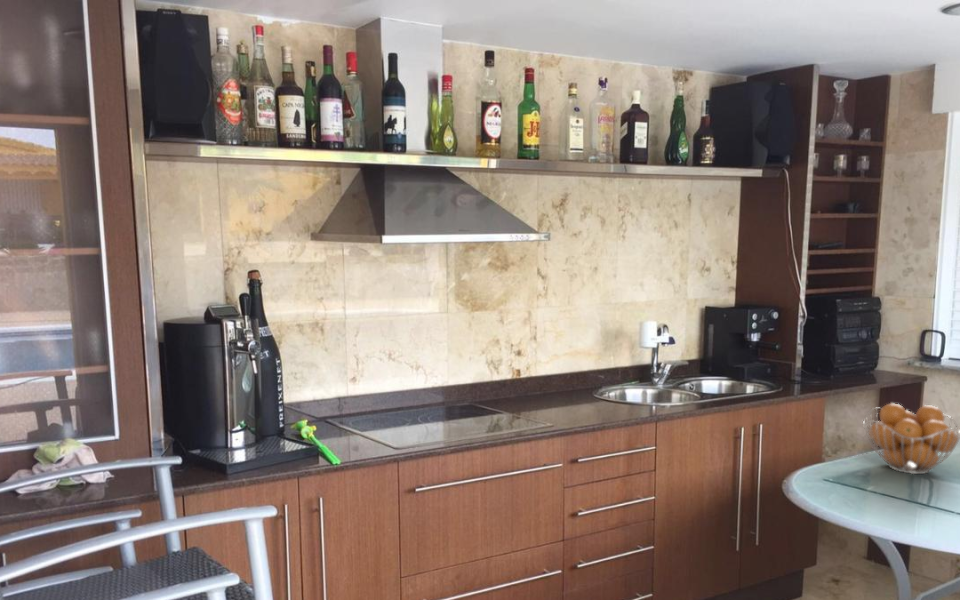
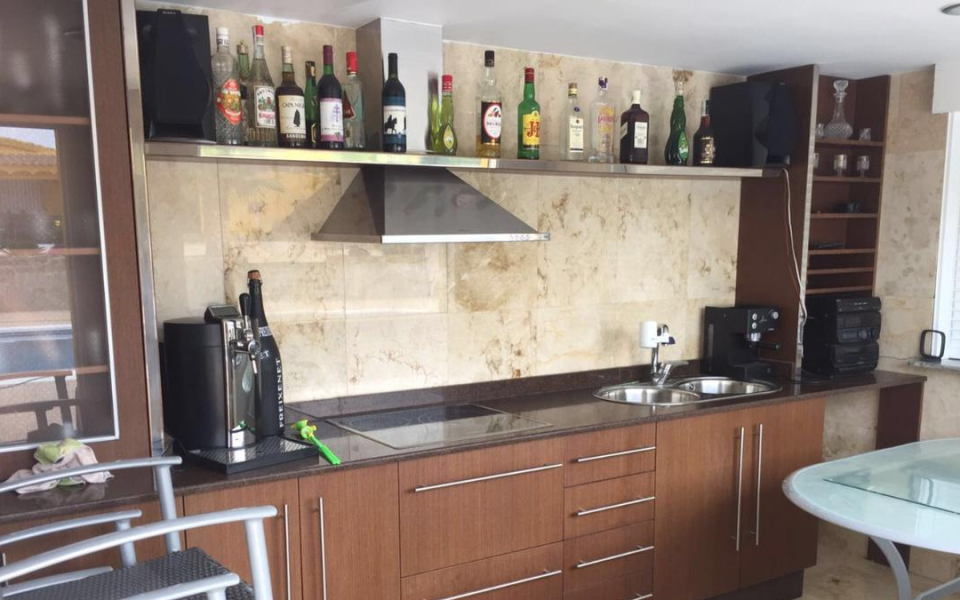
- fruit basket (910, 436)
